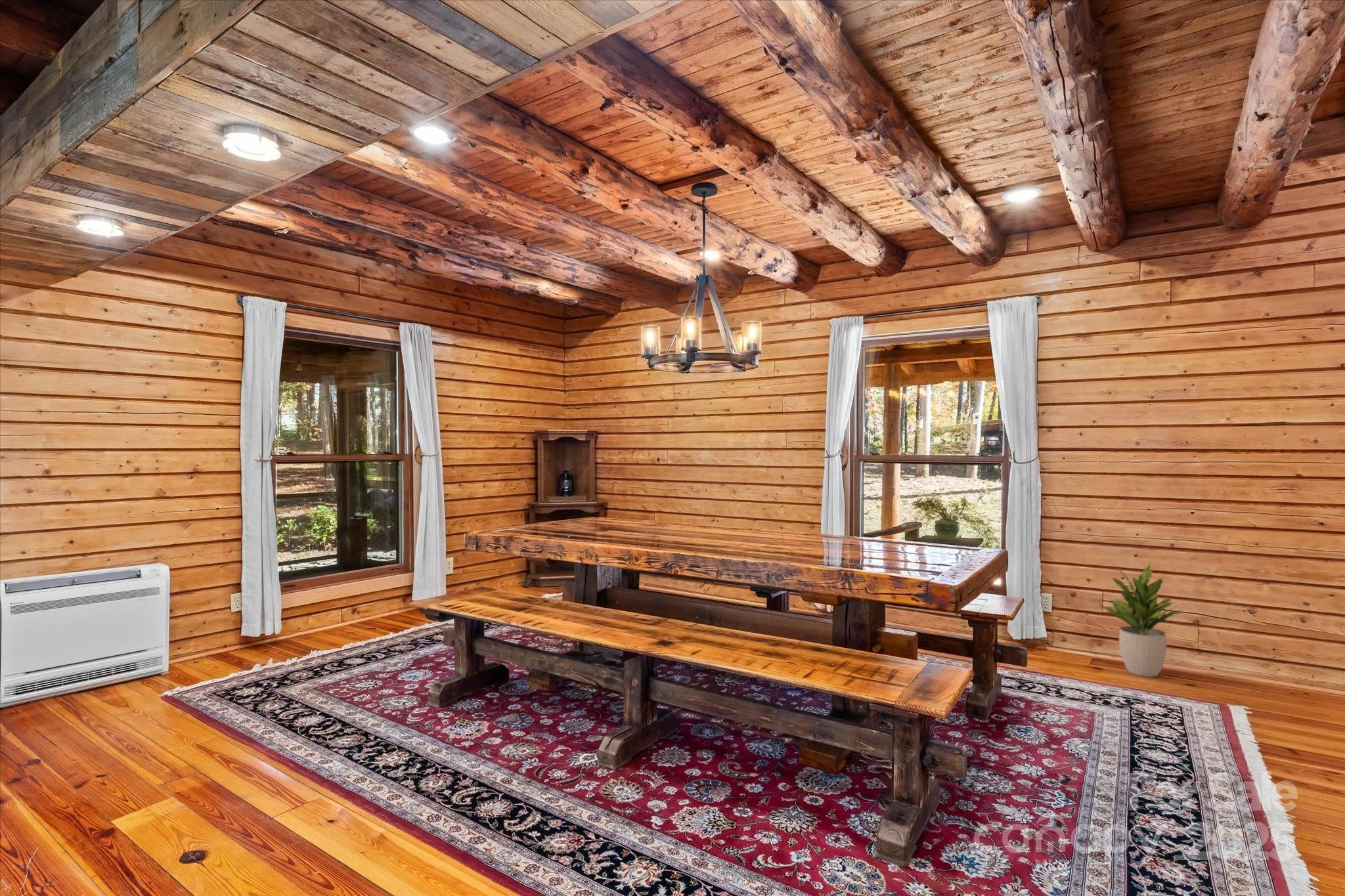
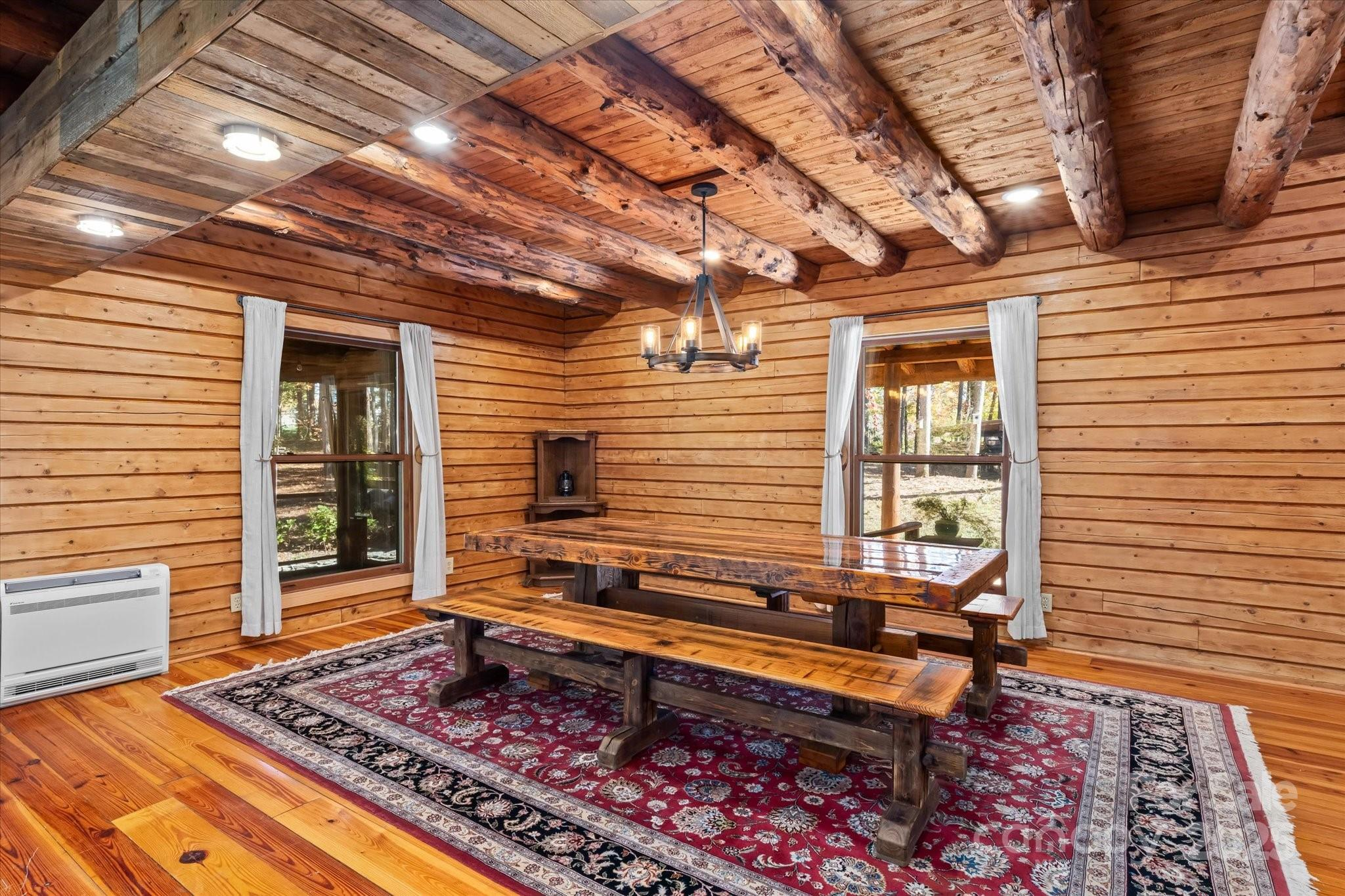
- potted plant (1140, 618)
